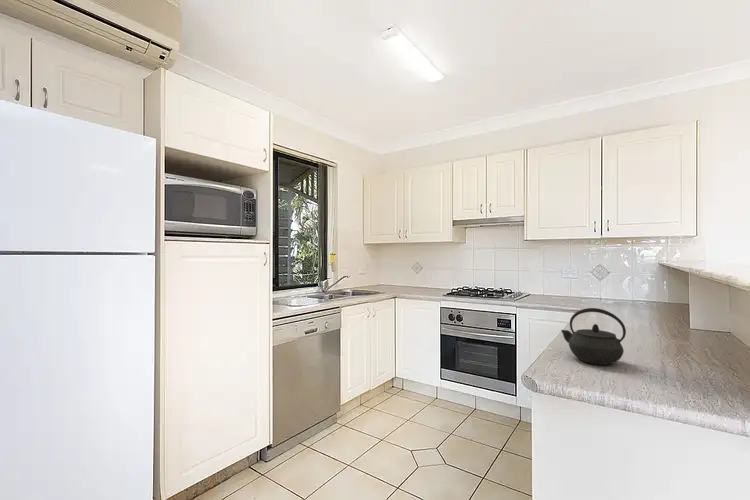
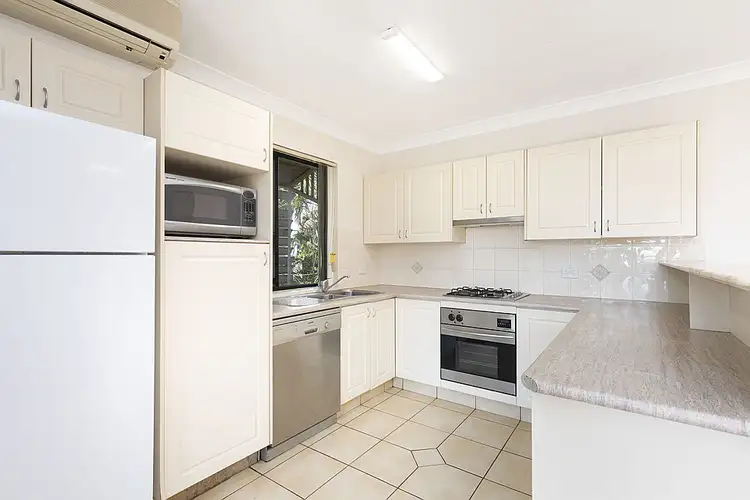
- kettle (591, 333)
